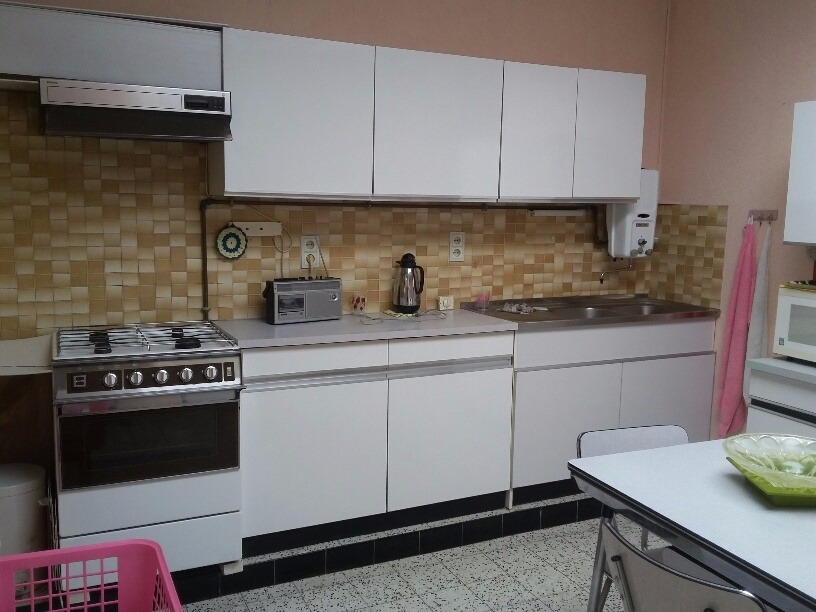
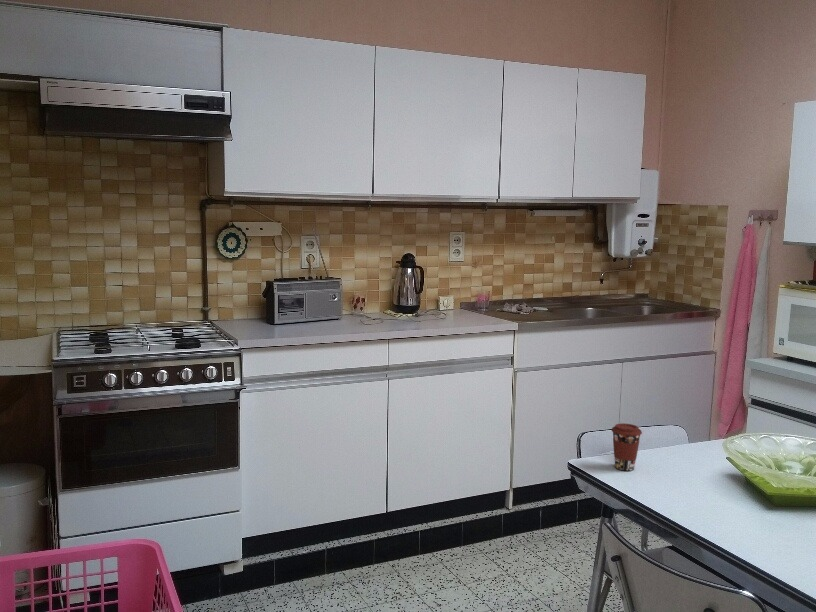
+ coffee cup (625, 447)
